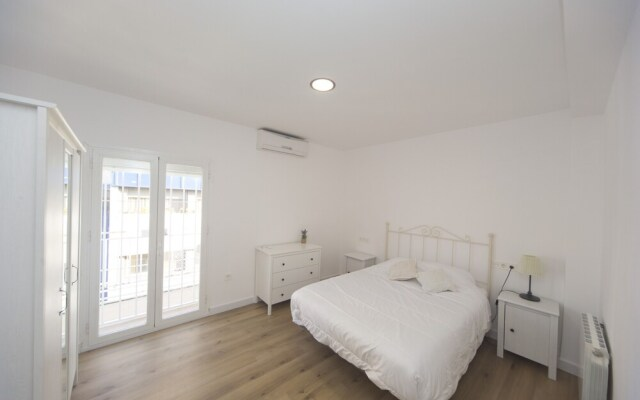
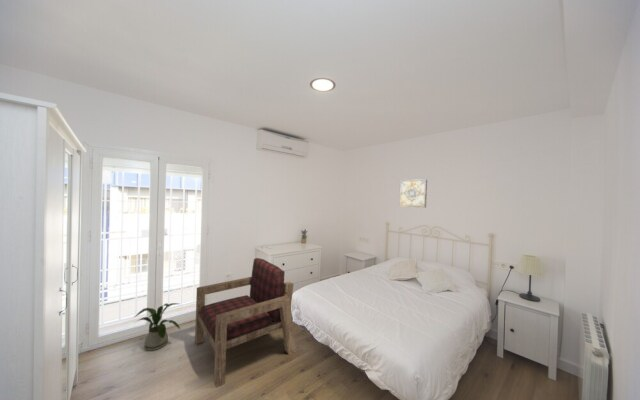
+ armchair (245, 306)
+ house plant (157, 321)
+ wall art (412, 193)
